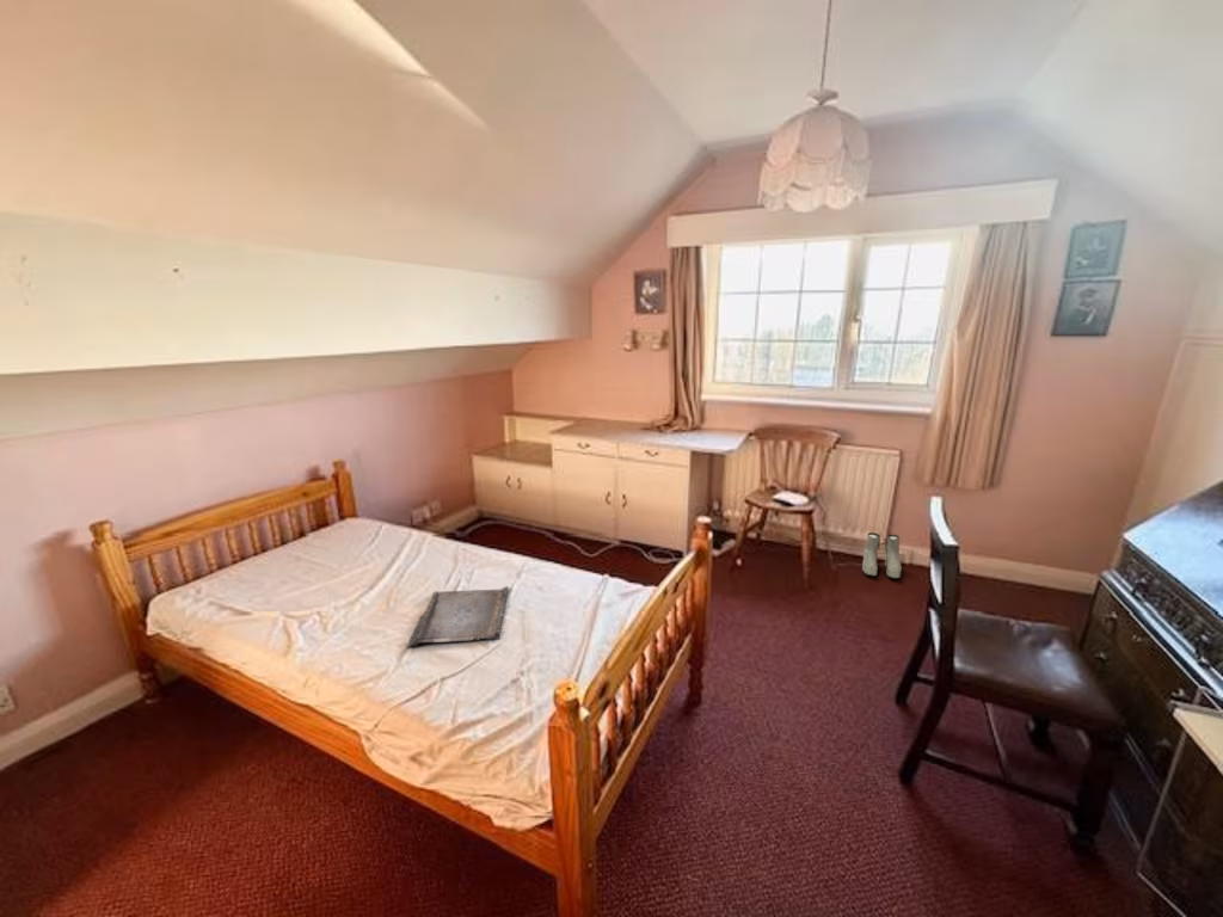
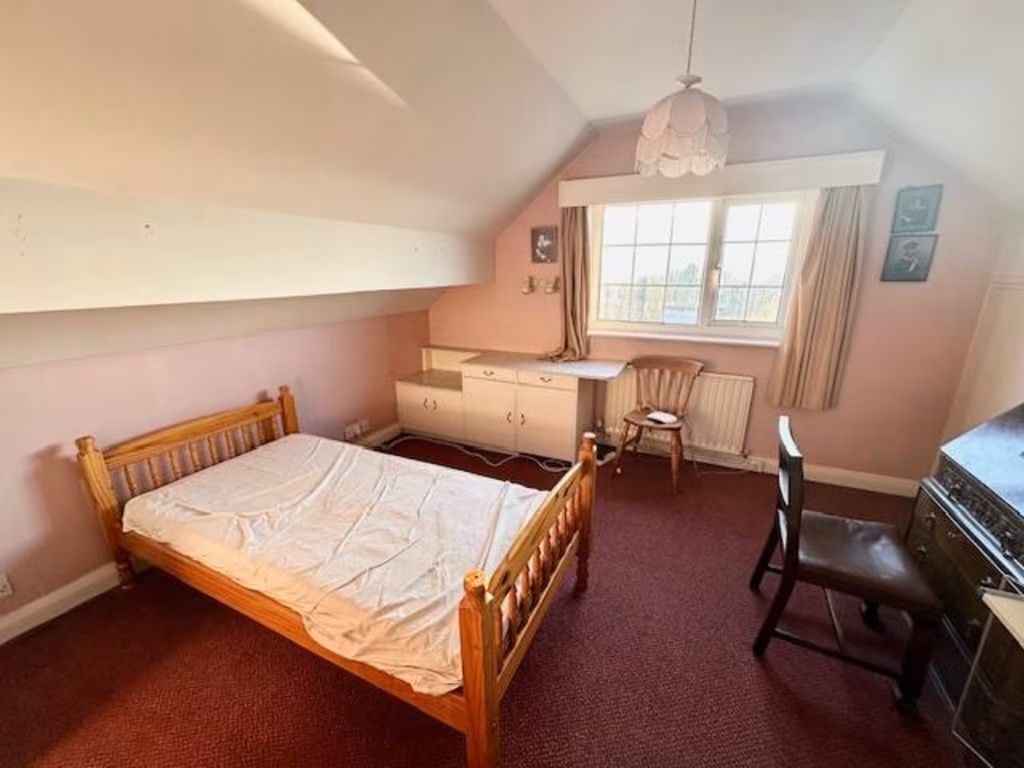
- boots (886, 554)
- tray (462, 613)
